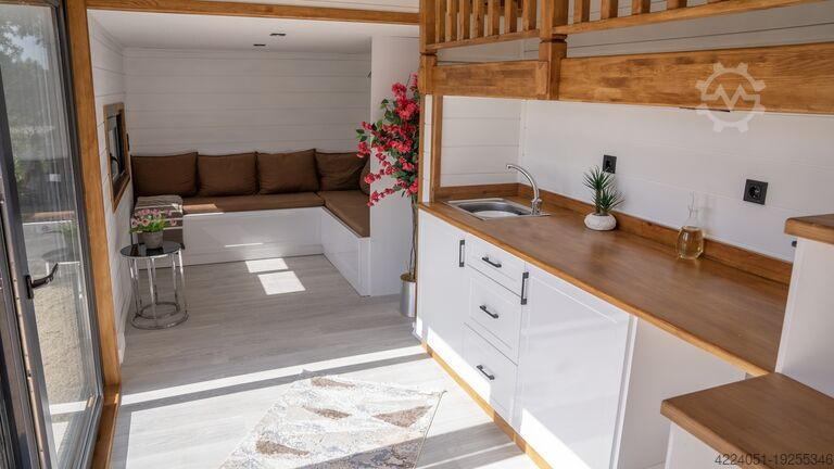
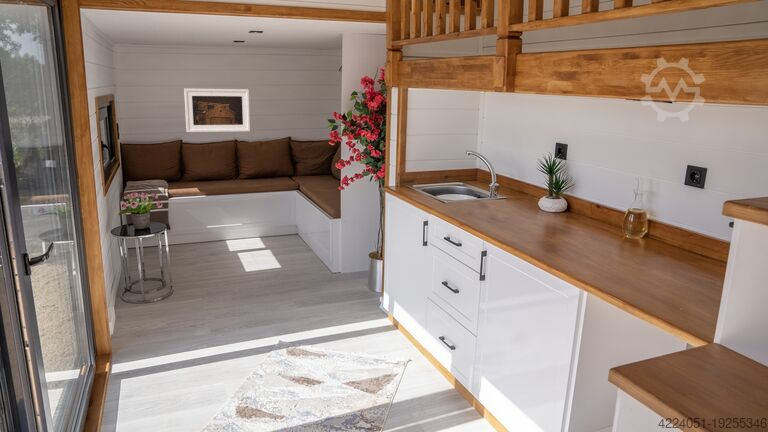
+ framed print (217, 110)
